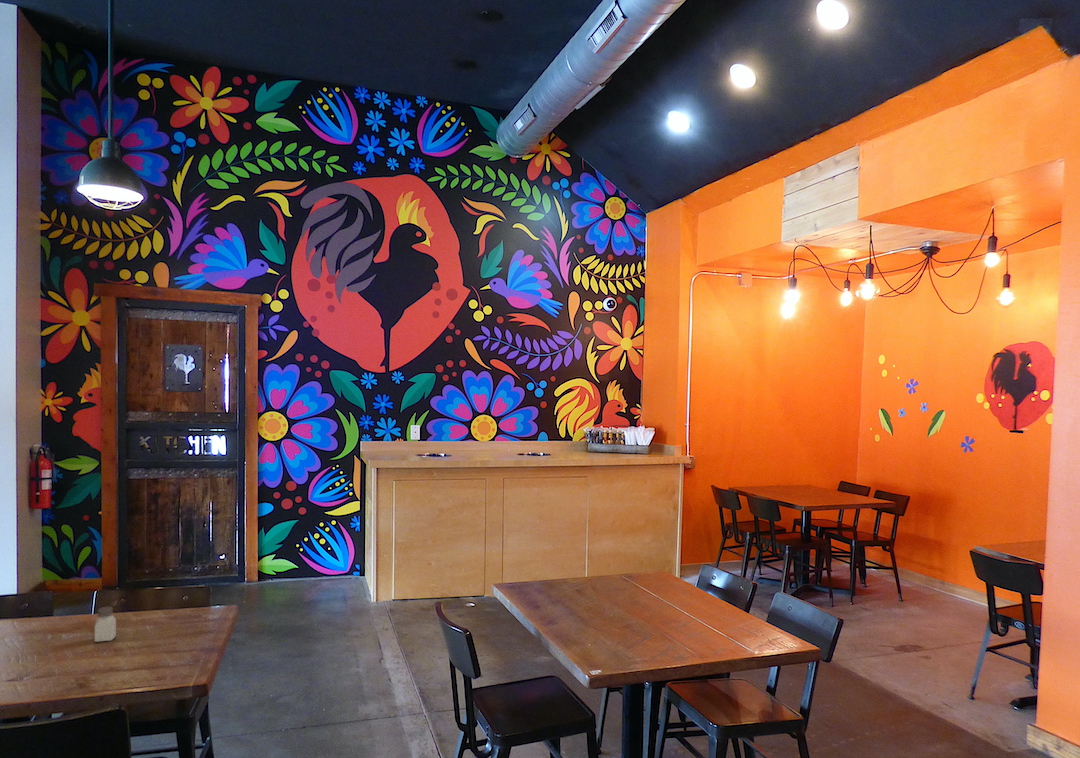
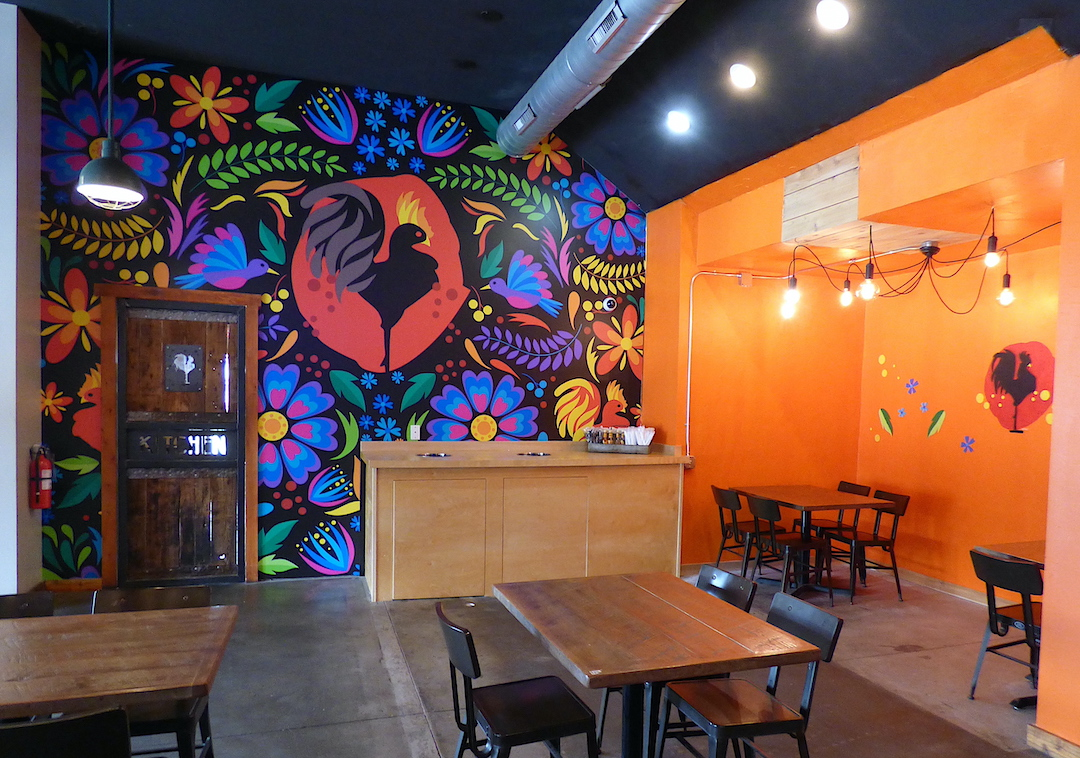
- saltshaker (105, 623)
